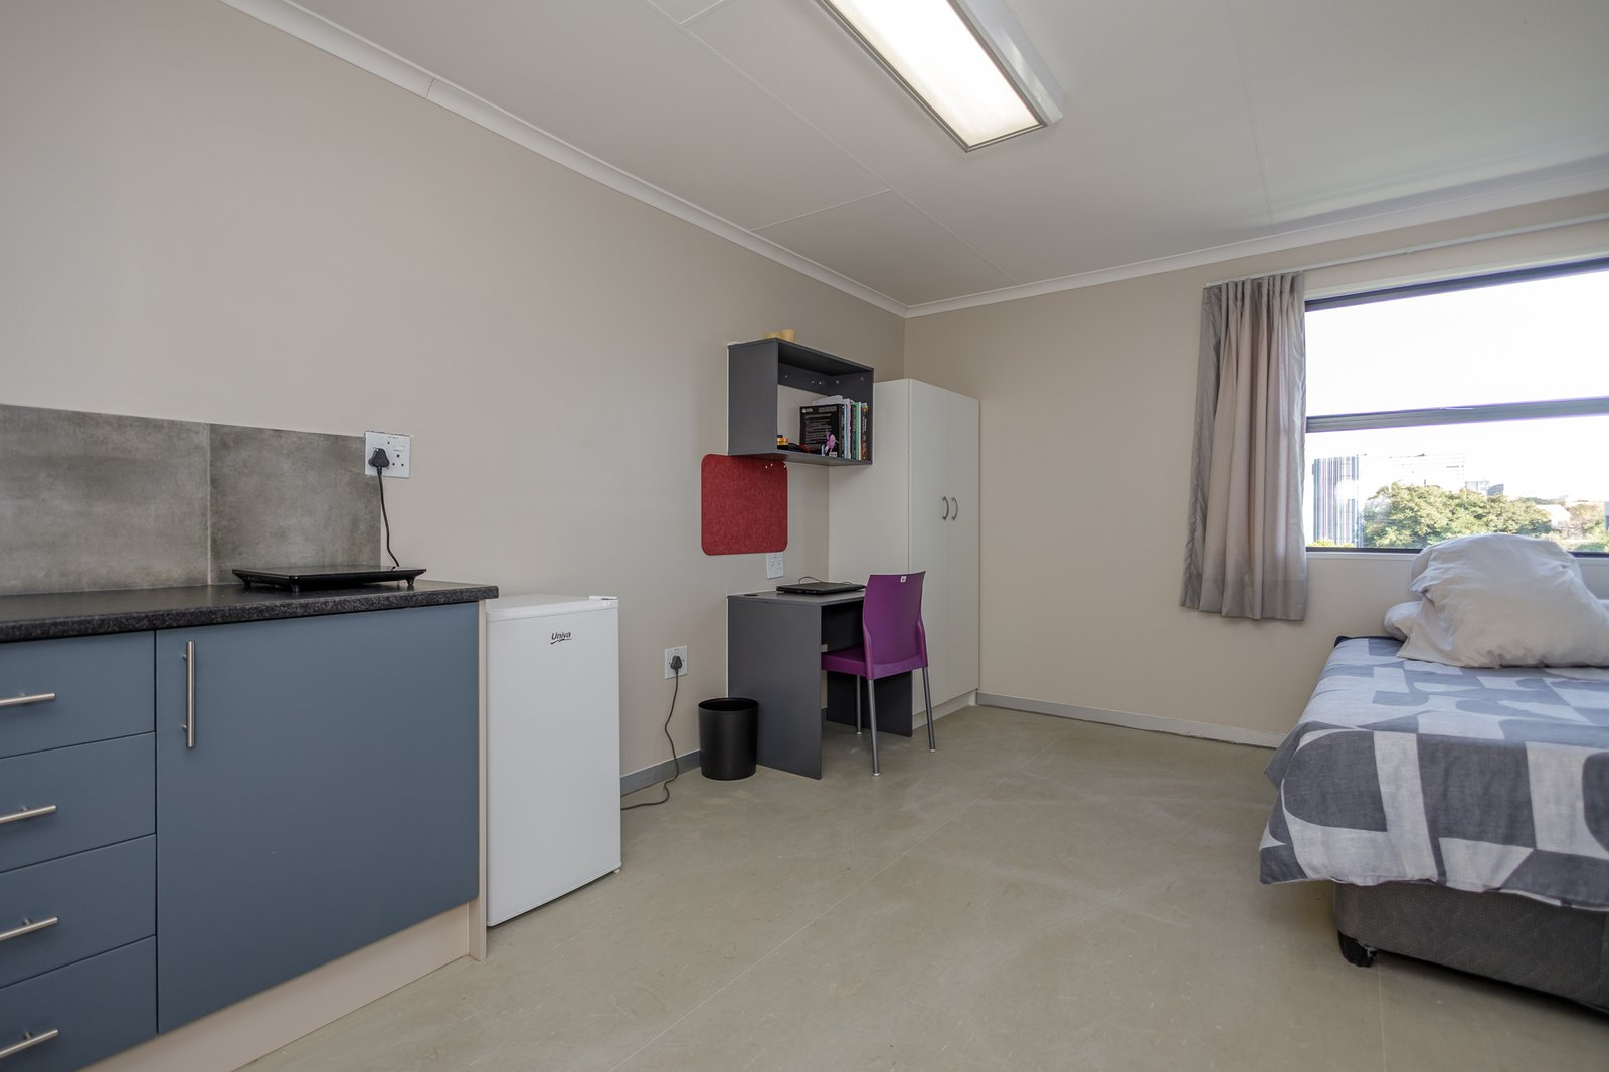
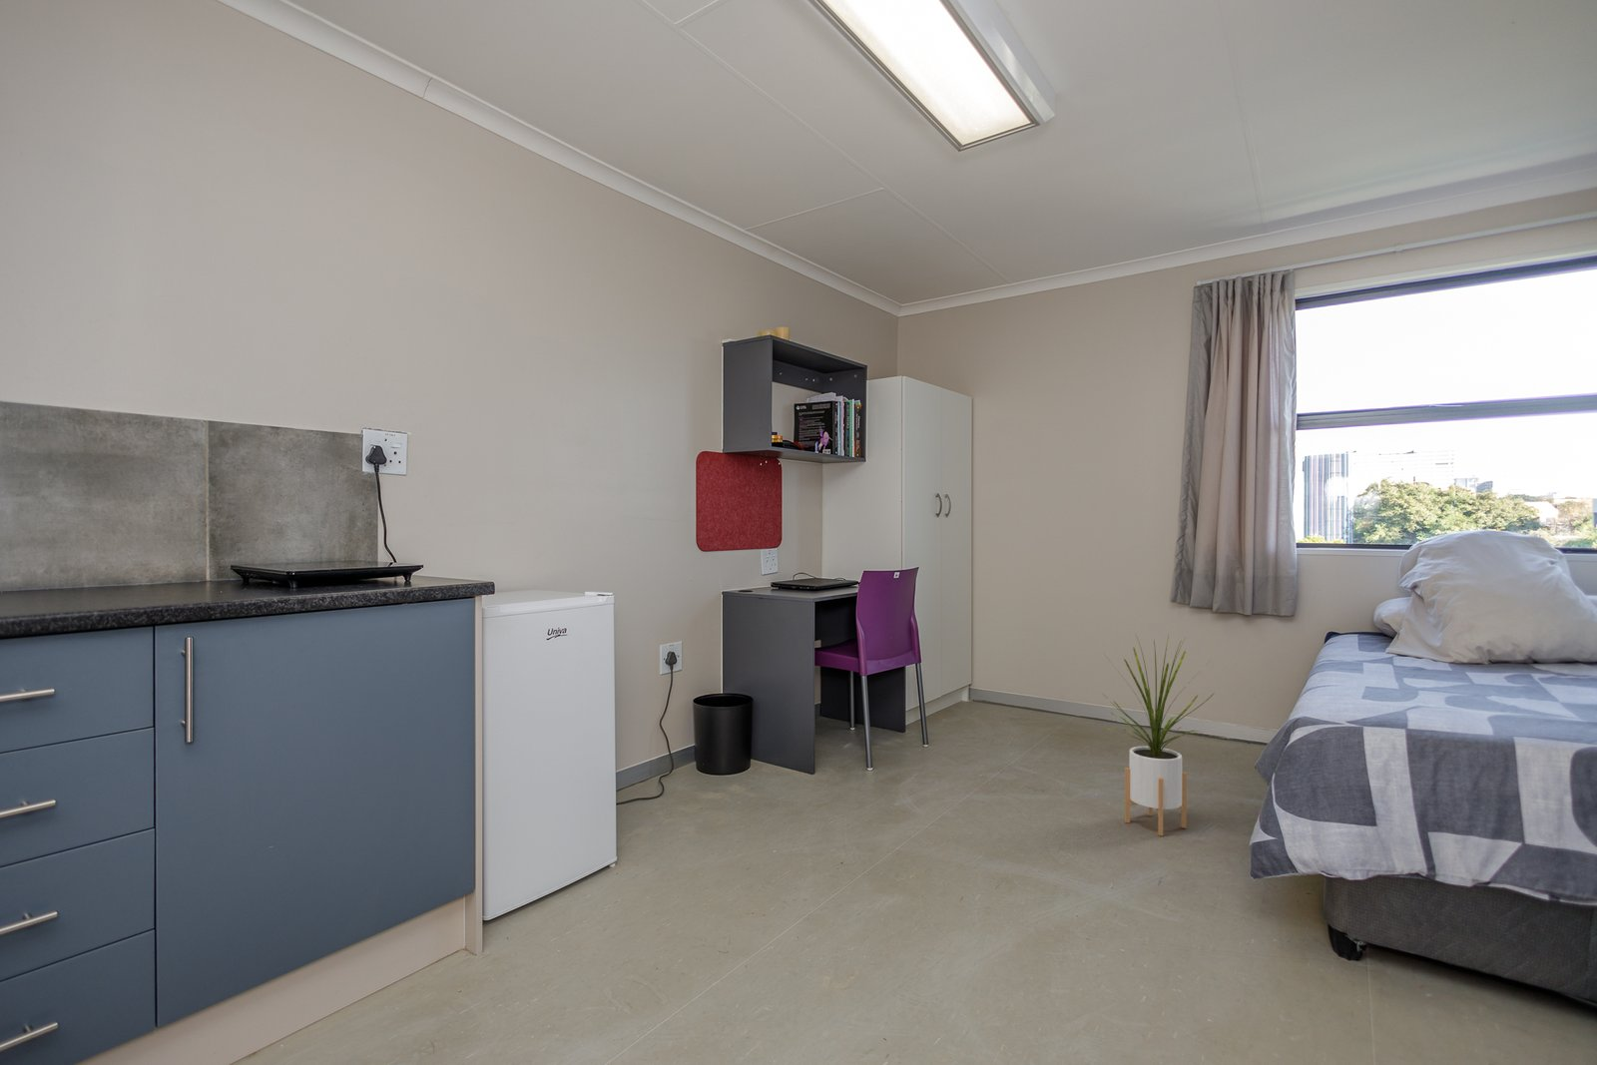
+ house plant (1151, 730)
